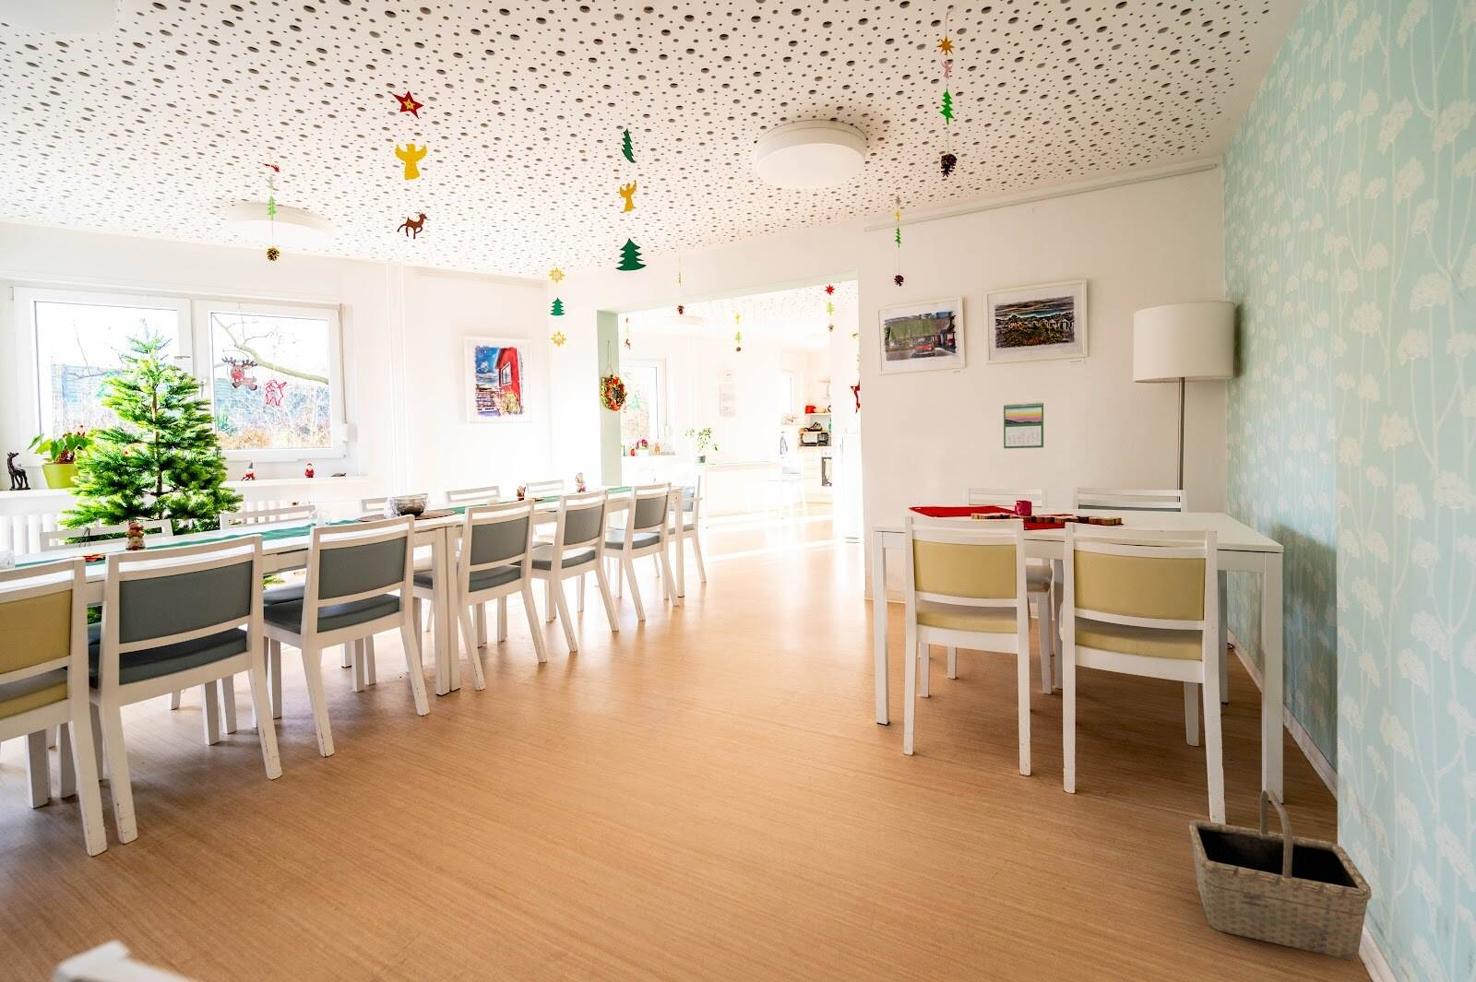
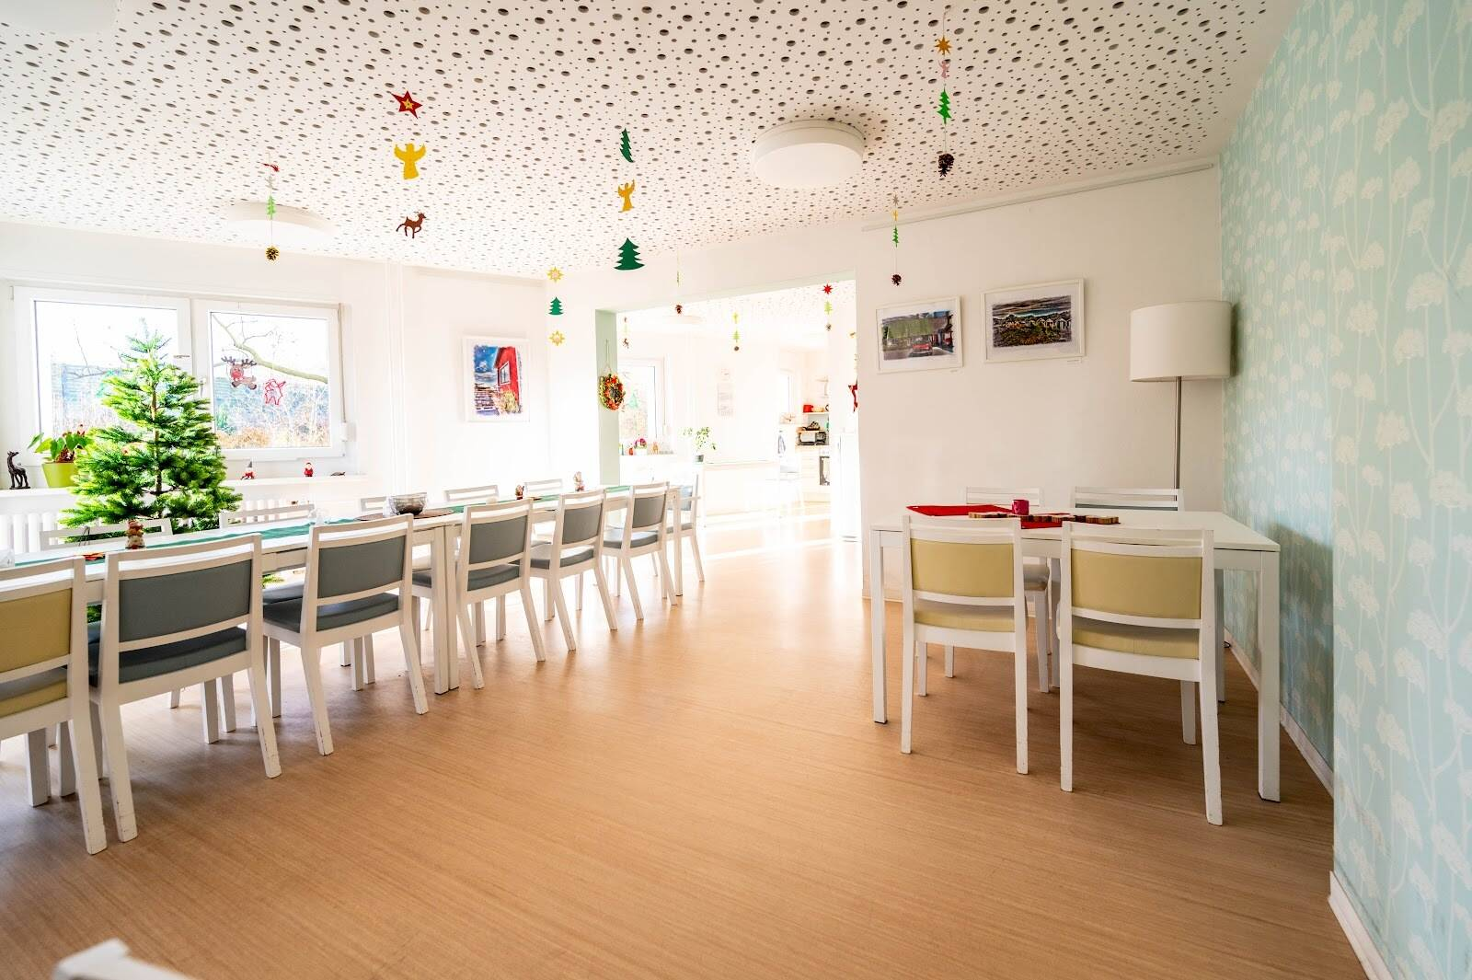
- basket (1272, 860)
- calendar (1023, 425)
